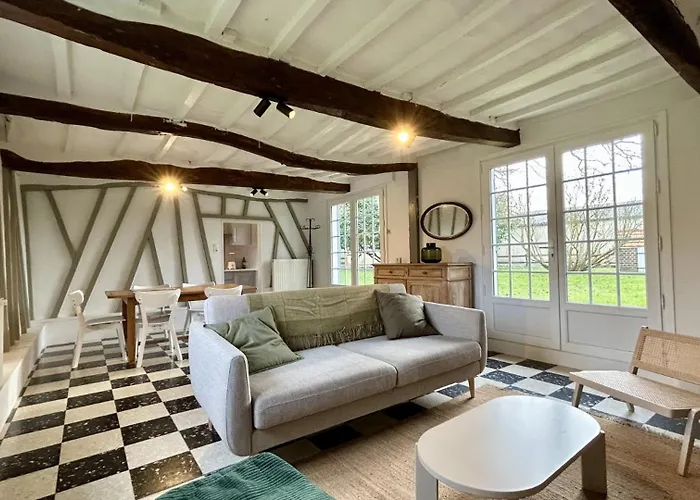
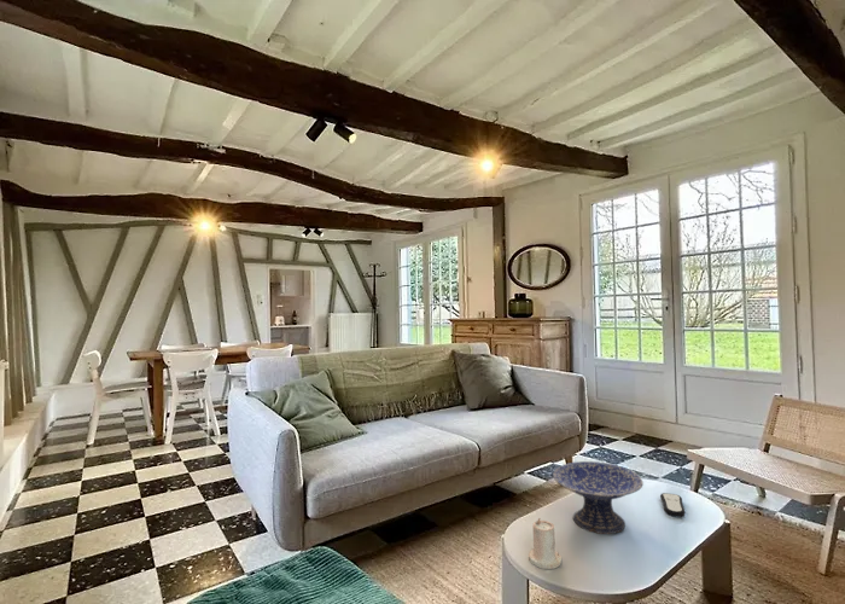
+ candle (543, 540)
+ remote control (672, 504)
+ decorative bowl (596, 498)
